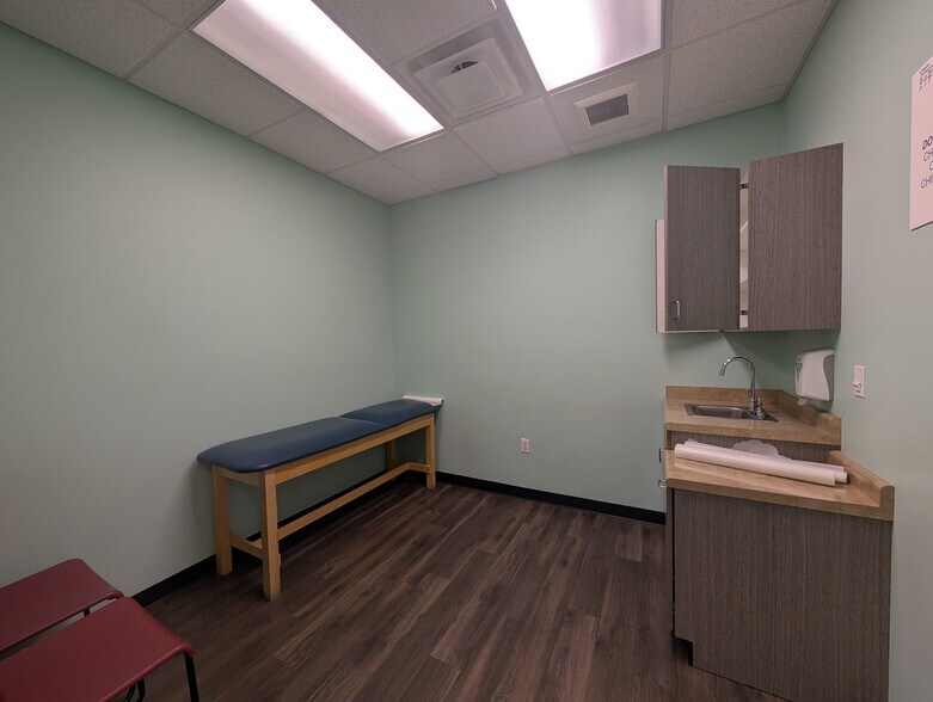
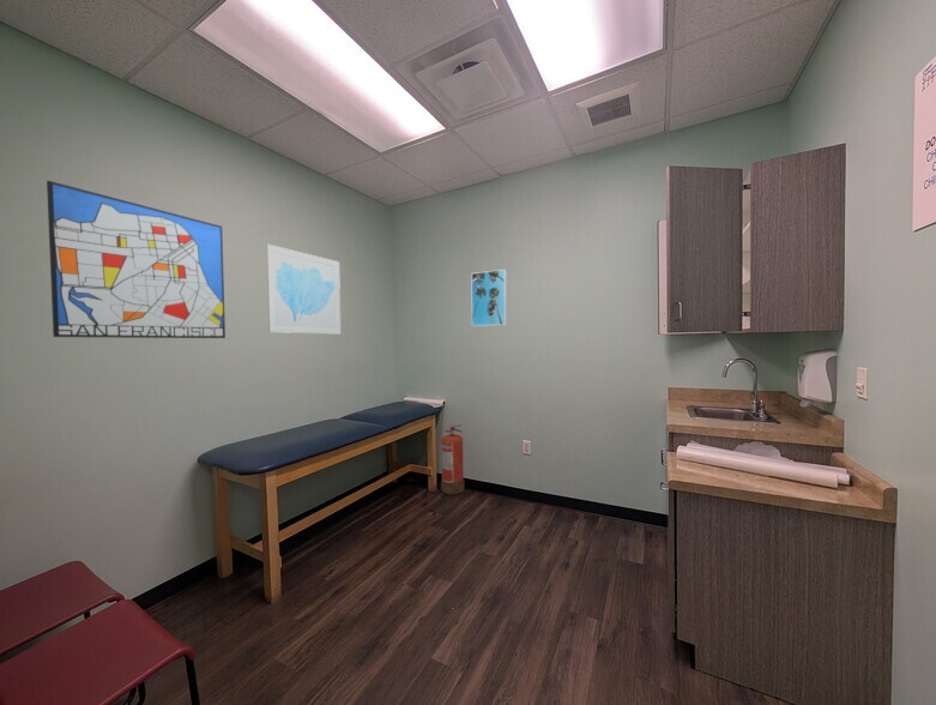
+ wall art (307, 294)
+ wall art (151, 272)
+ fire extinguisher (452, 457)
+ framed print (488, 299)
